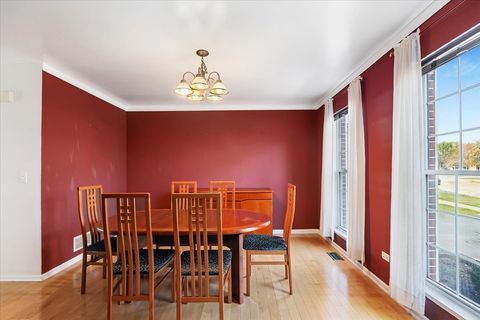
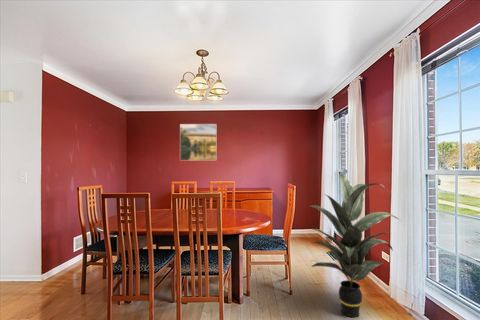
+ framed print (198, 142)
+ indoor plant (350, 241)
